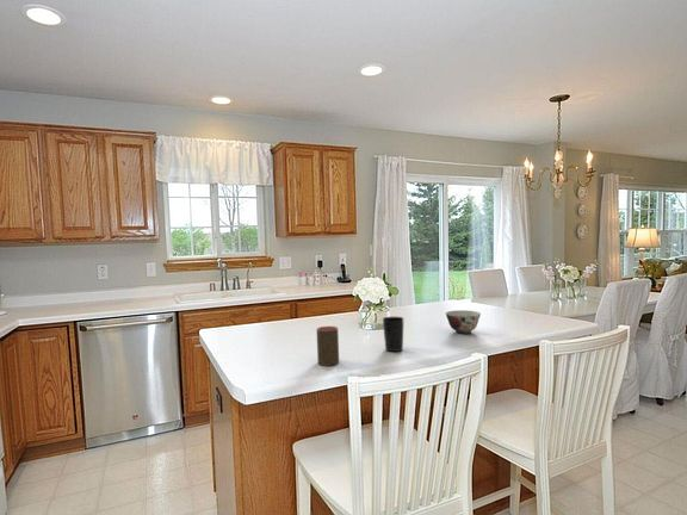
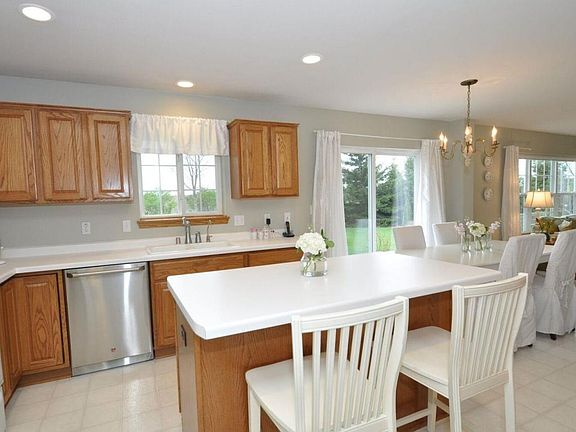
- cup (394, 334)
- soup bowl (463, 322)
- cup (327, 345)
